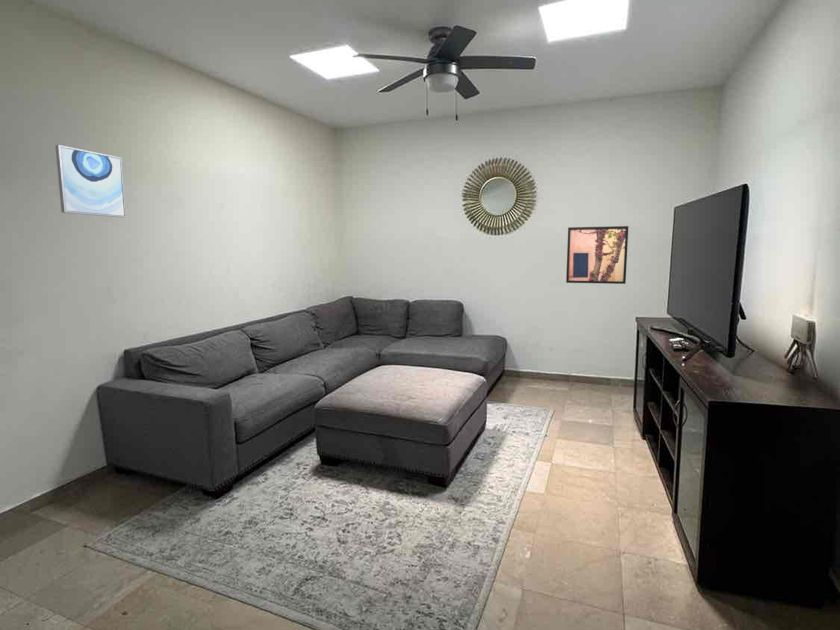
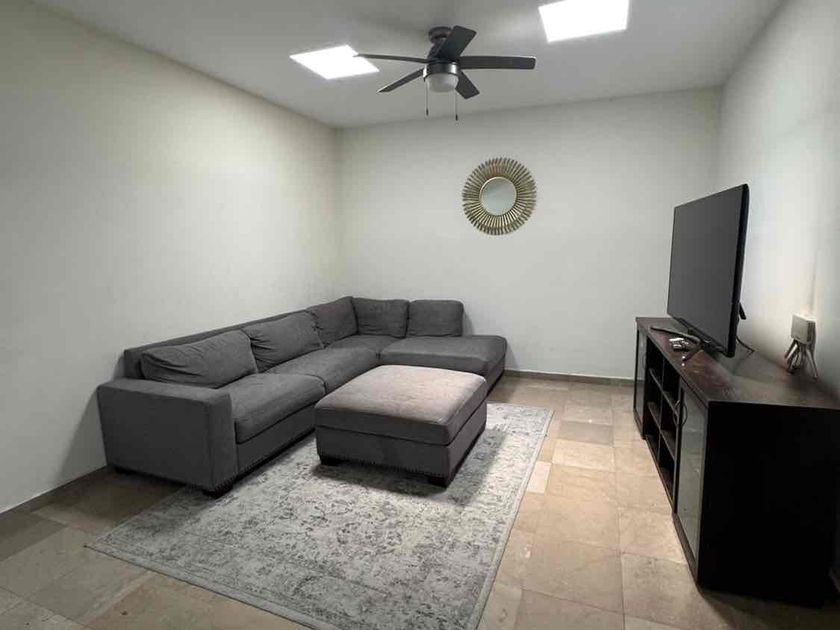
- wall art (93, 183)
- wall art (596, 255)
